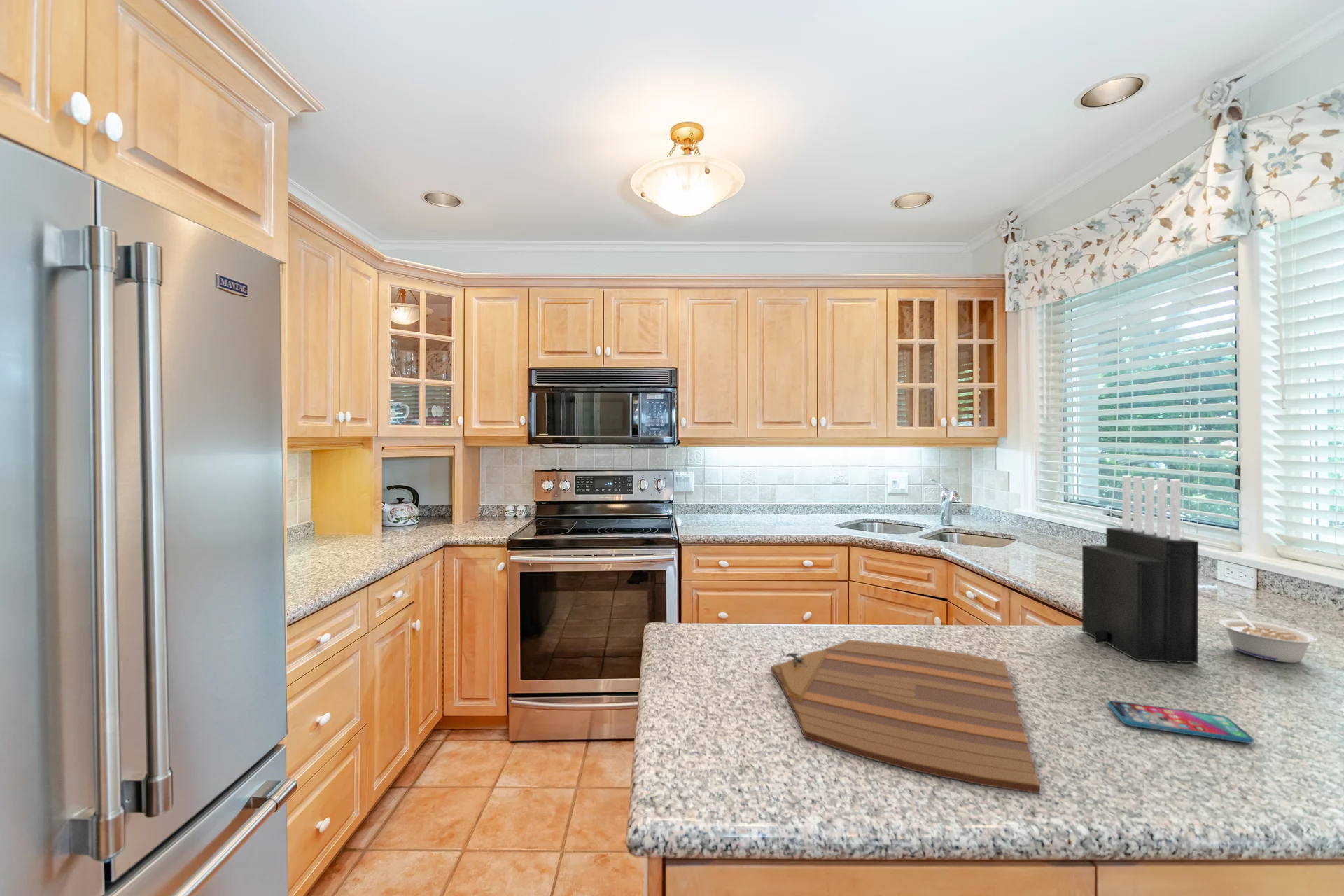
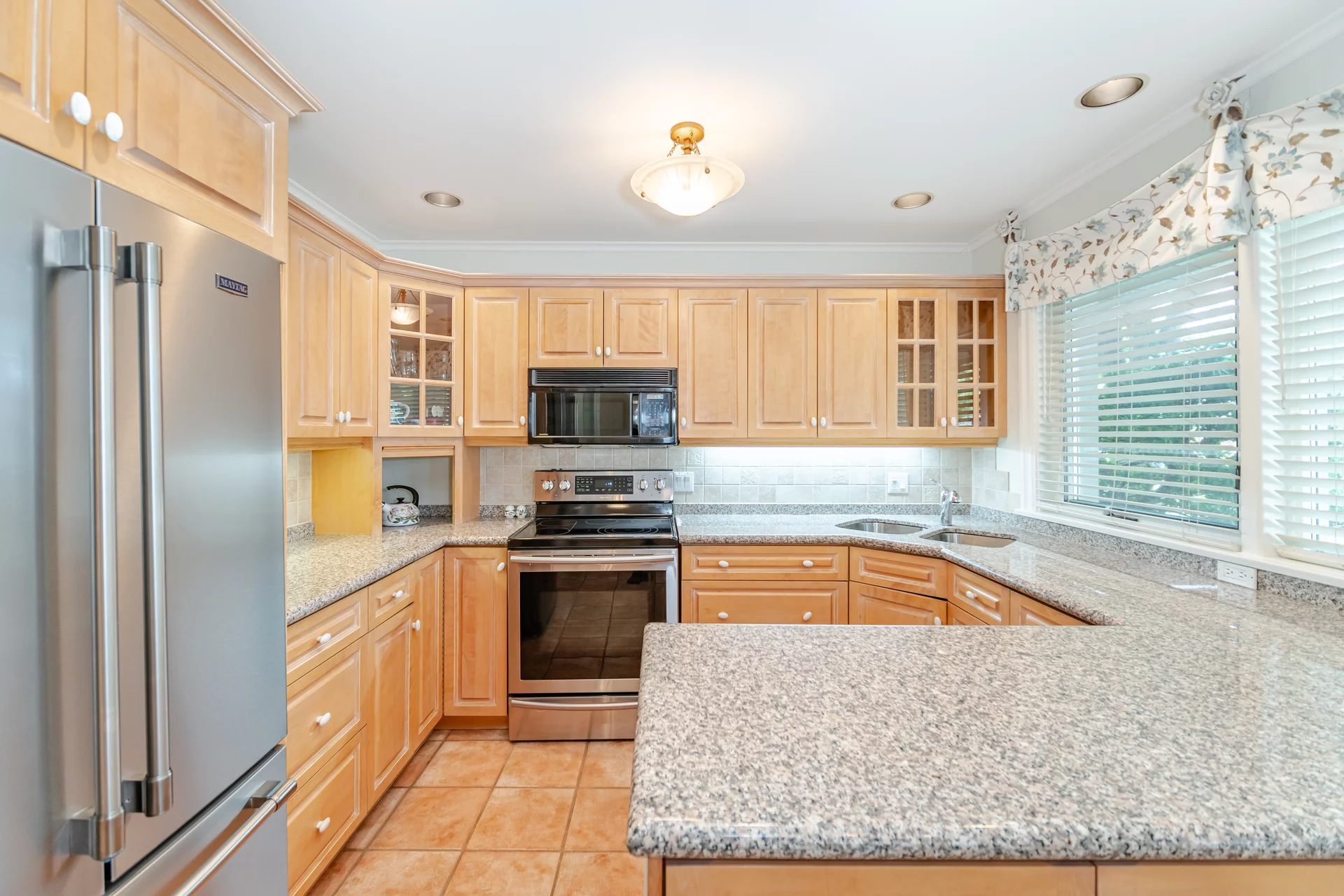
- cutting board (883, 685)
- knife block (1129, 561)
- legume (1262, 638)
- smartphone (1175, 720)
